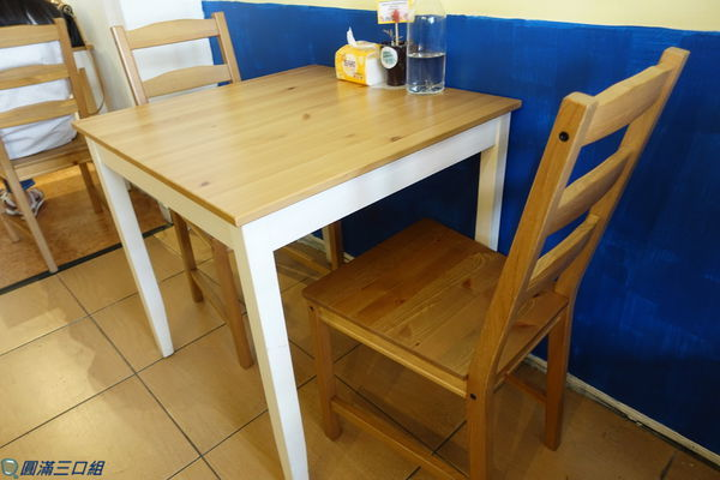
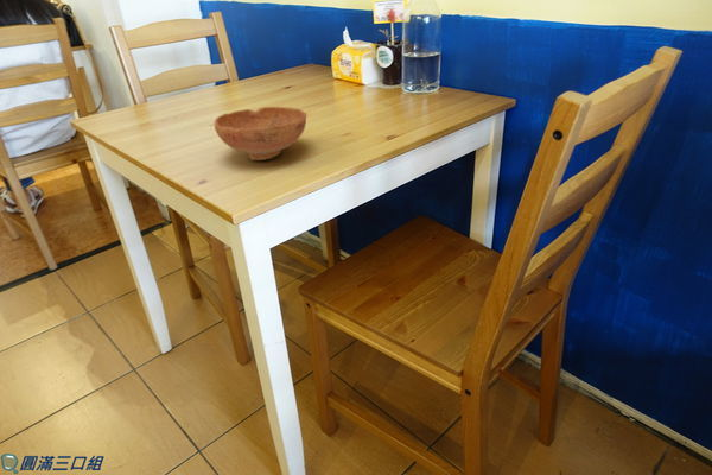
+ bowl (262, 134)
